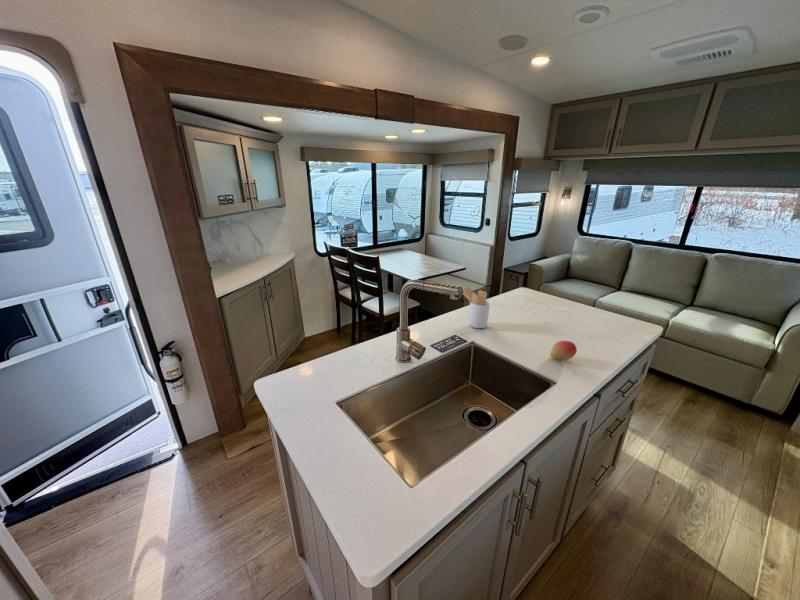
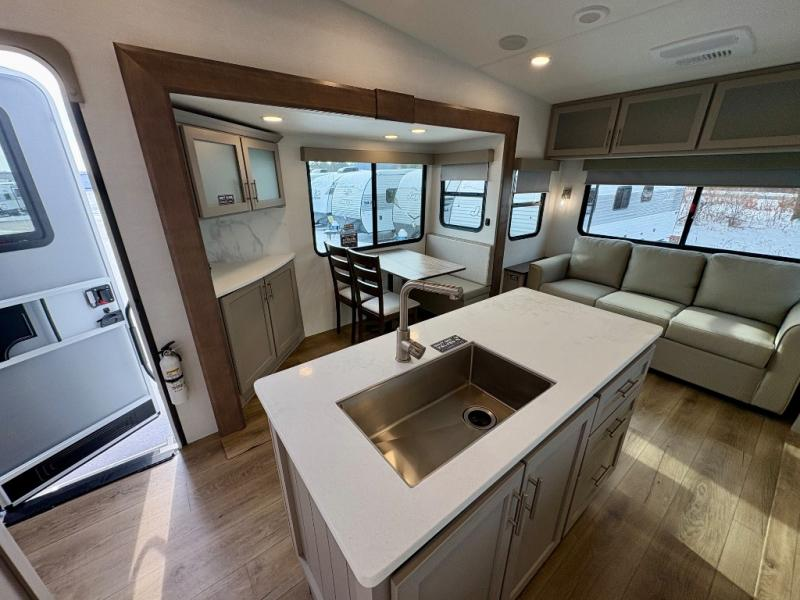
- fruit (563, 350)
- utensil holder (474, 306)
